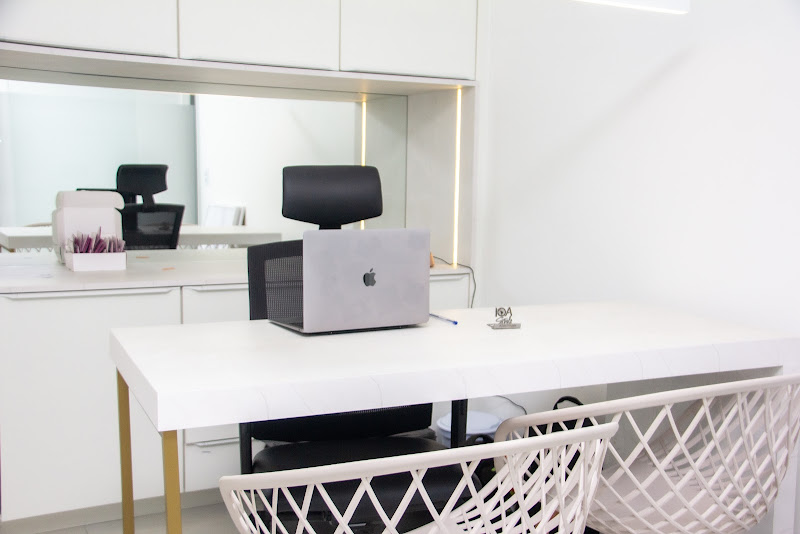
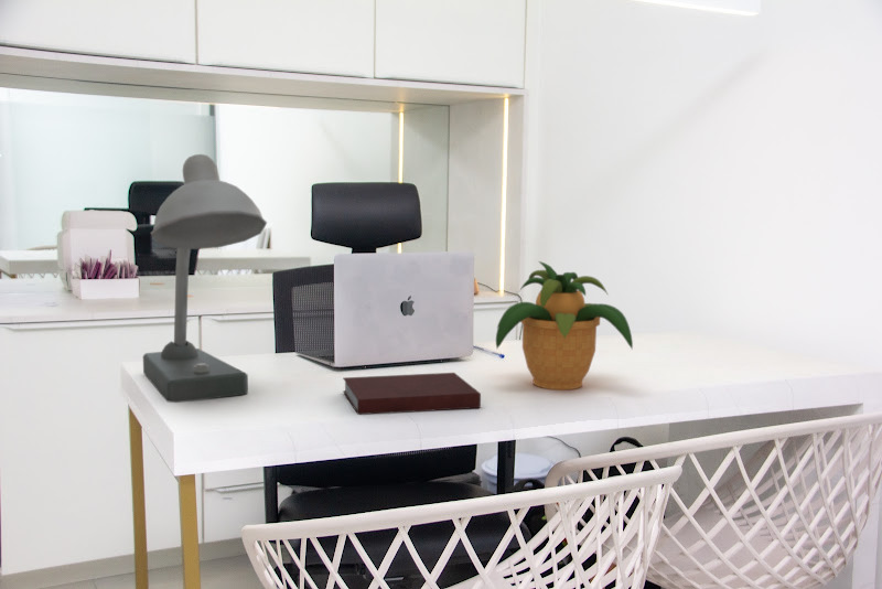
+ potted plant (558, 322)
+ desk lamp (187, 274)
+ notebook (409, 392)
